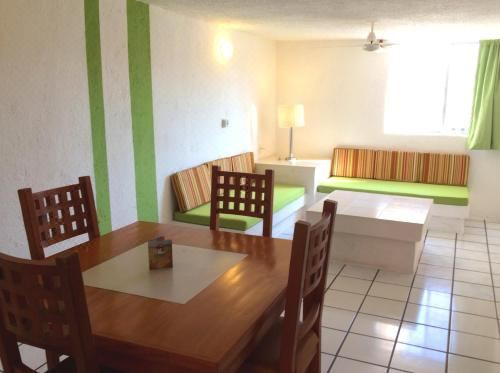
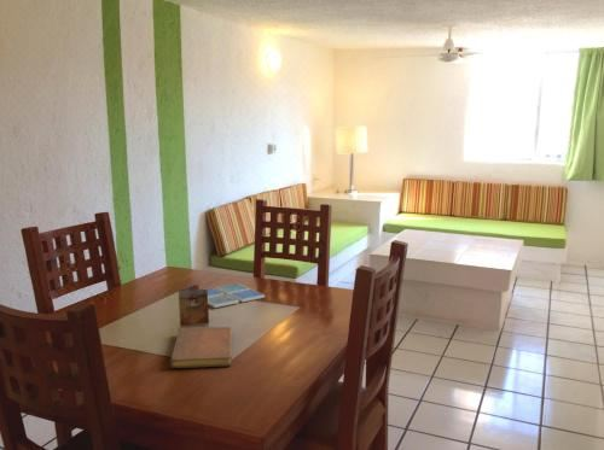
+ notebook (203, 345)
+ drink coaster (226, 294)
